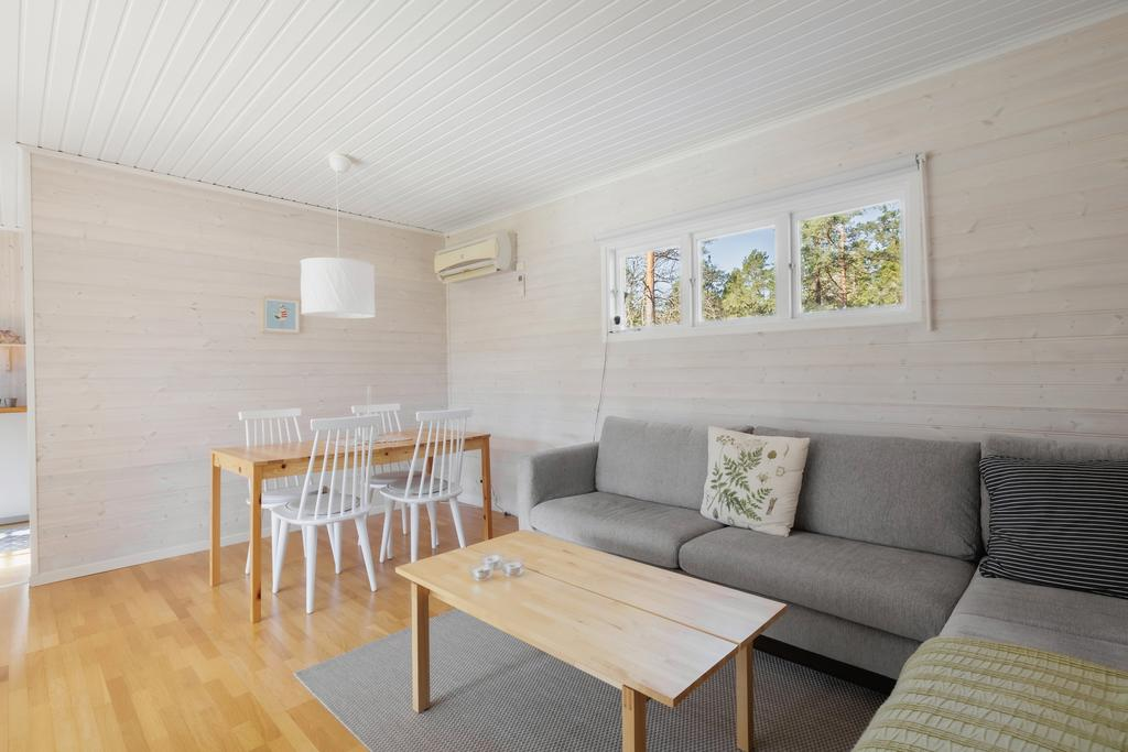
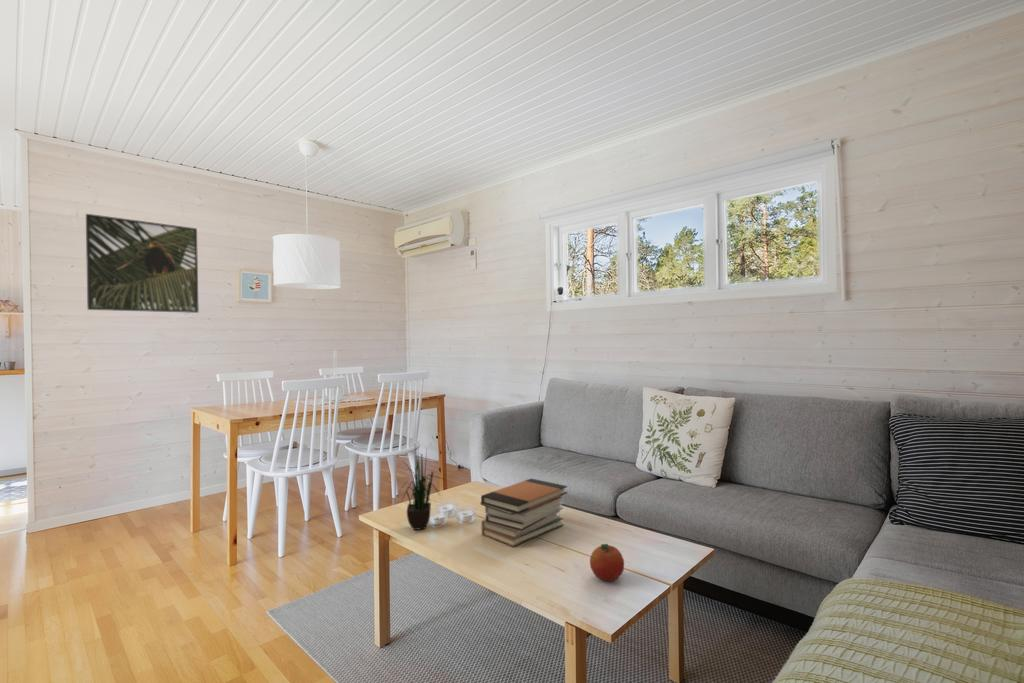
+ fruit (607, 559)
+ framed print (145, 266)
+ book stack (525, 509)
+ potted plant (421, 478)
